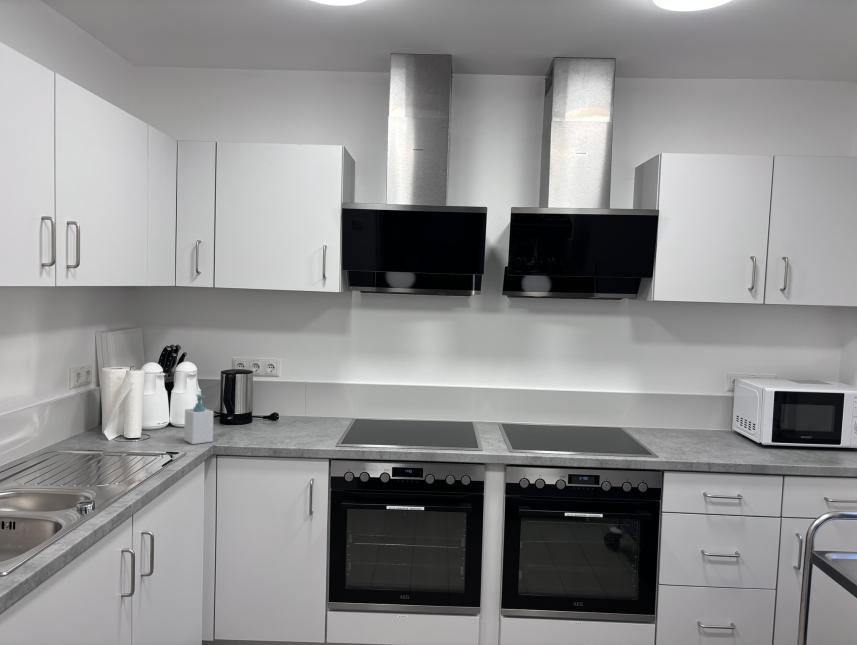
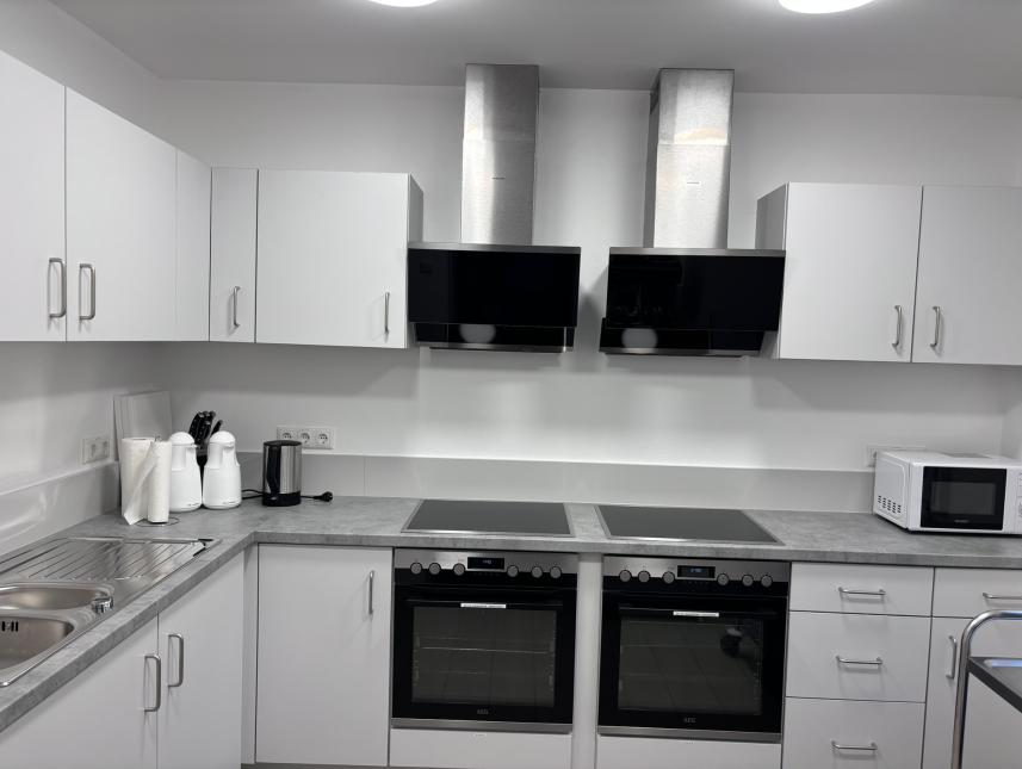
- soap bottle (199, 418)
